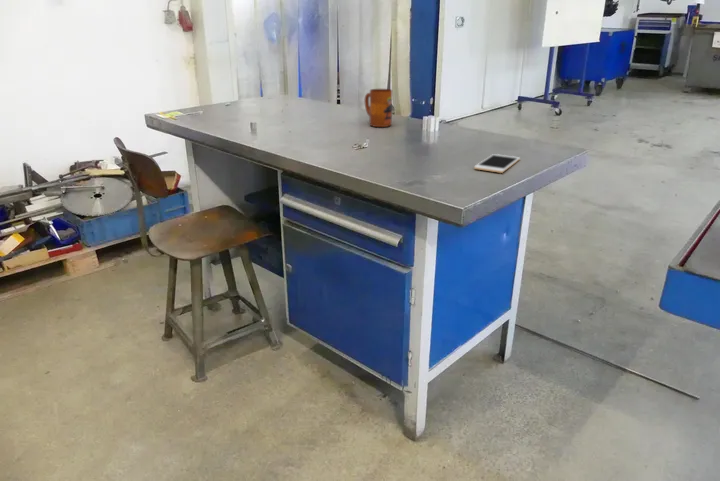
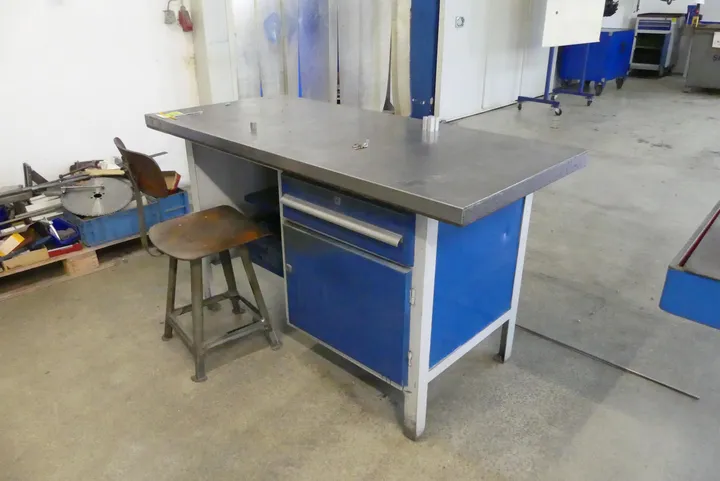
- cell phone (497, 162)
- mug (376, 107)
